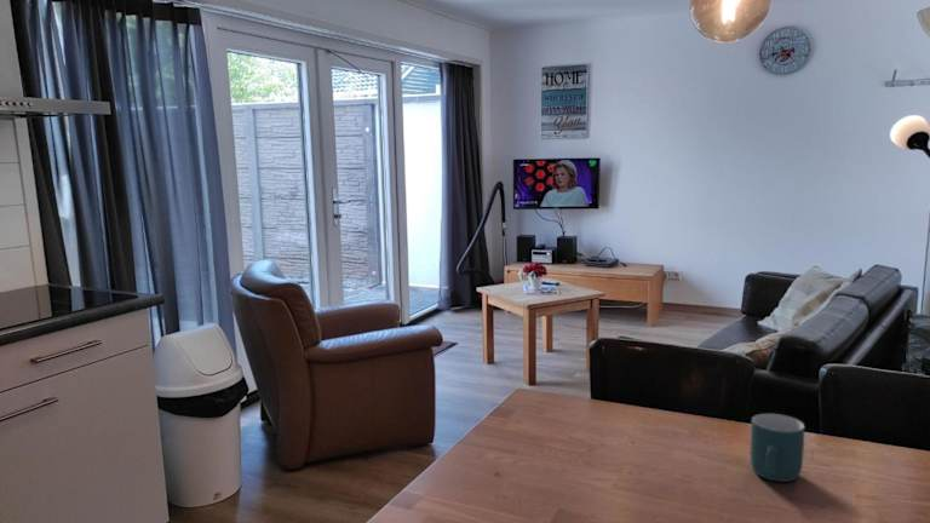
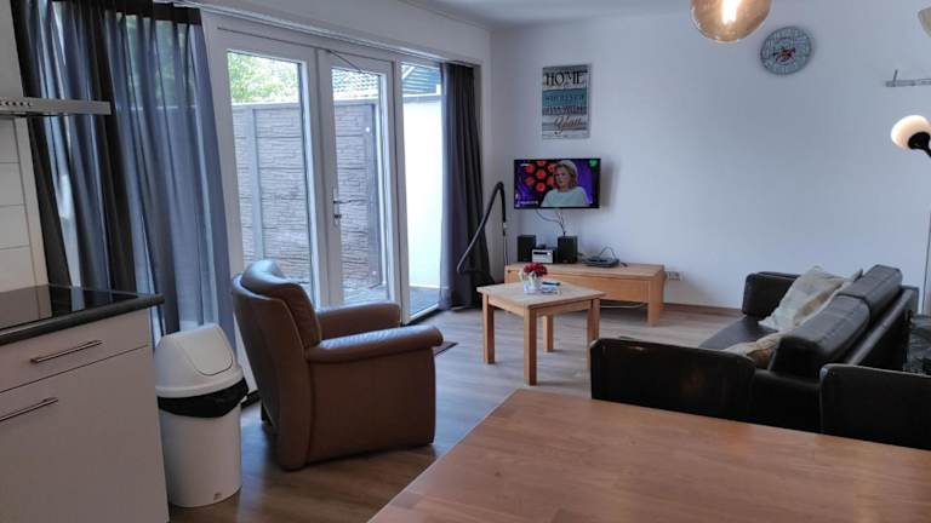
- mug (779, 450)
